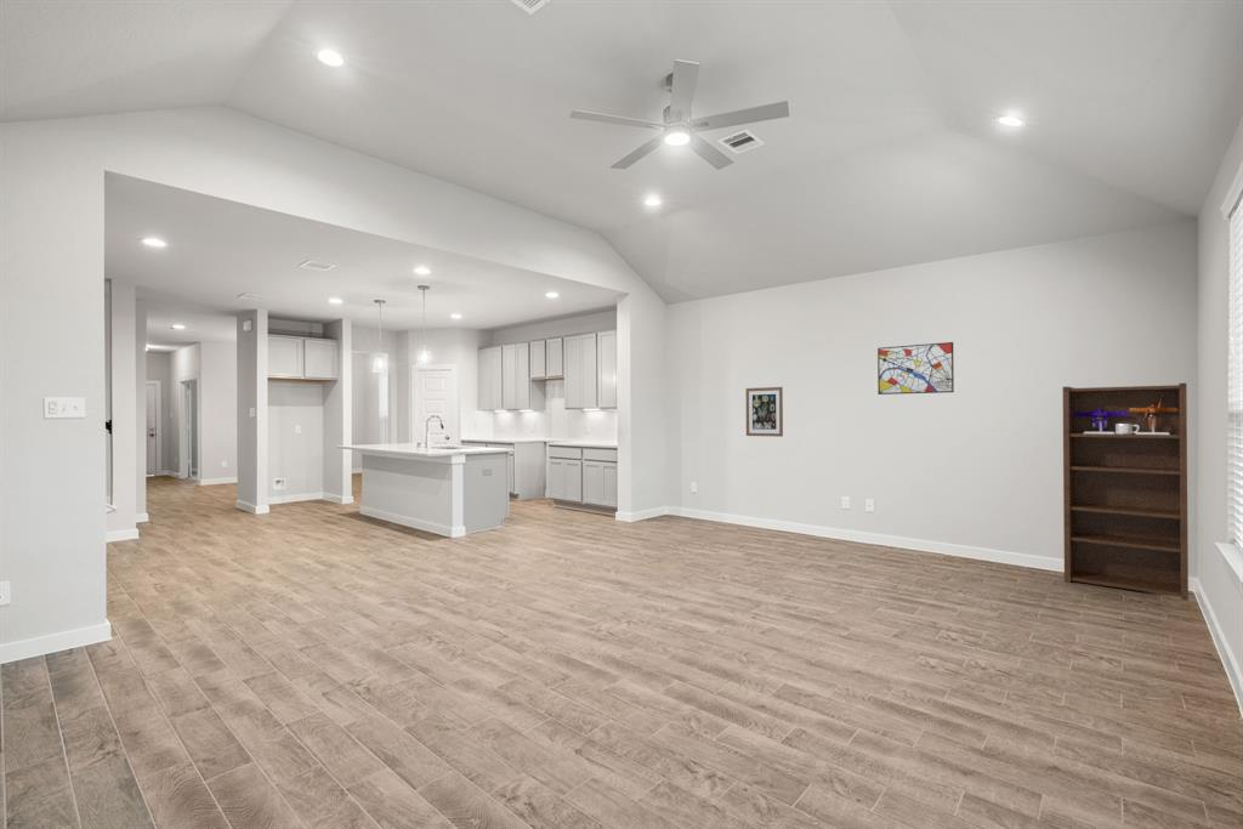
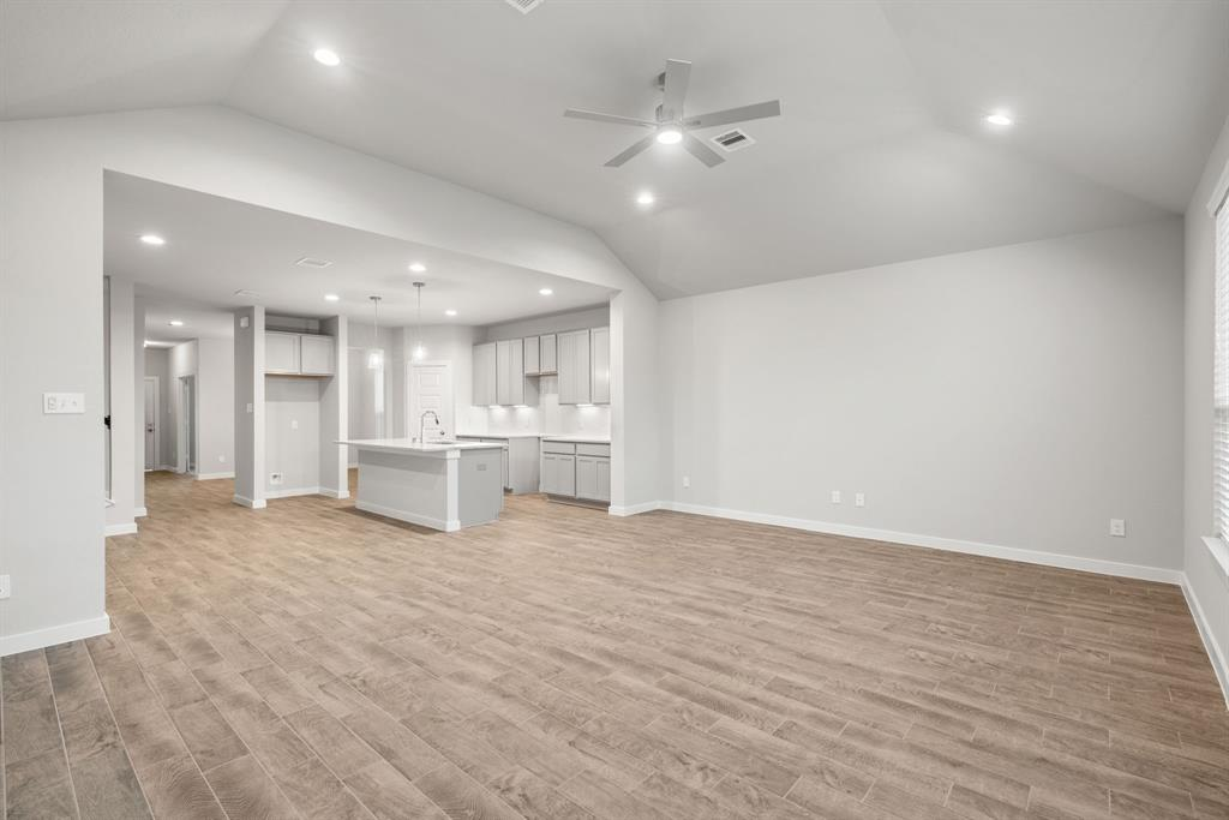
- wall art (764, 411)
- bookshelf (1123, 486)
- wall art (914, 369)
